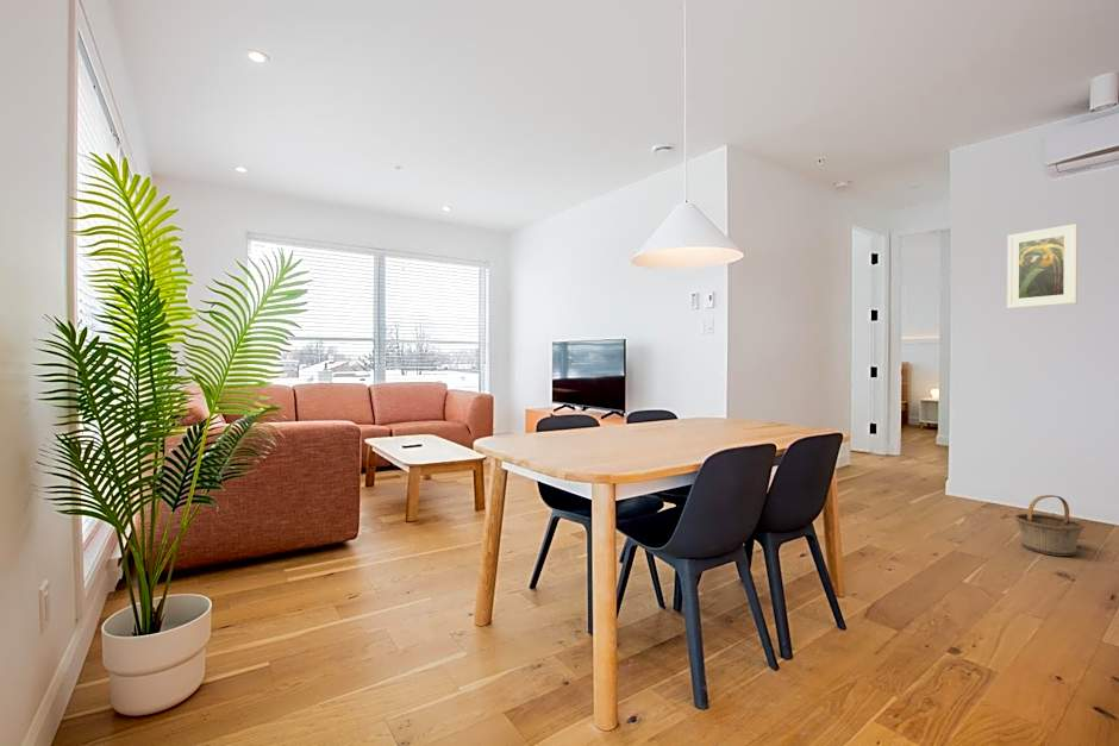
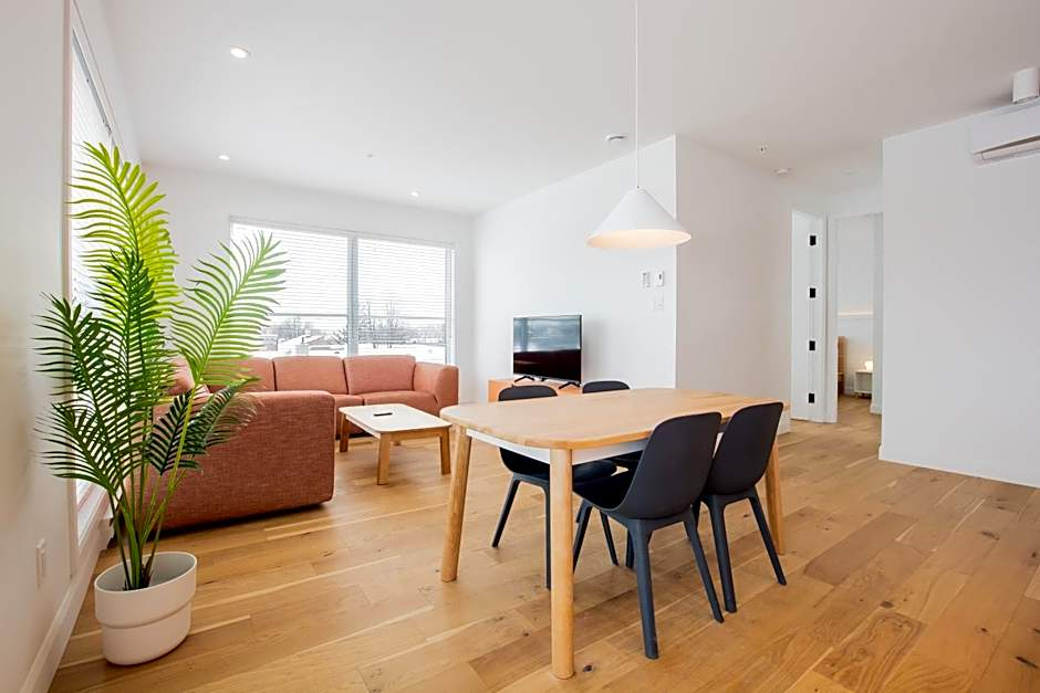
- basket (1048, 522)
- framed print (1040, 268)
